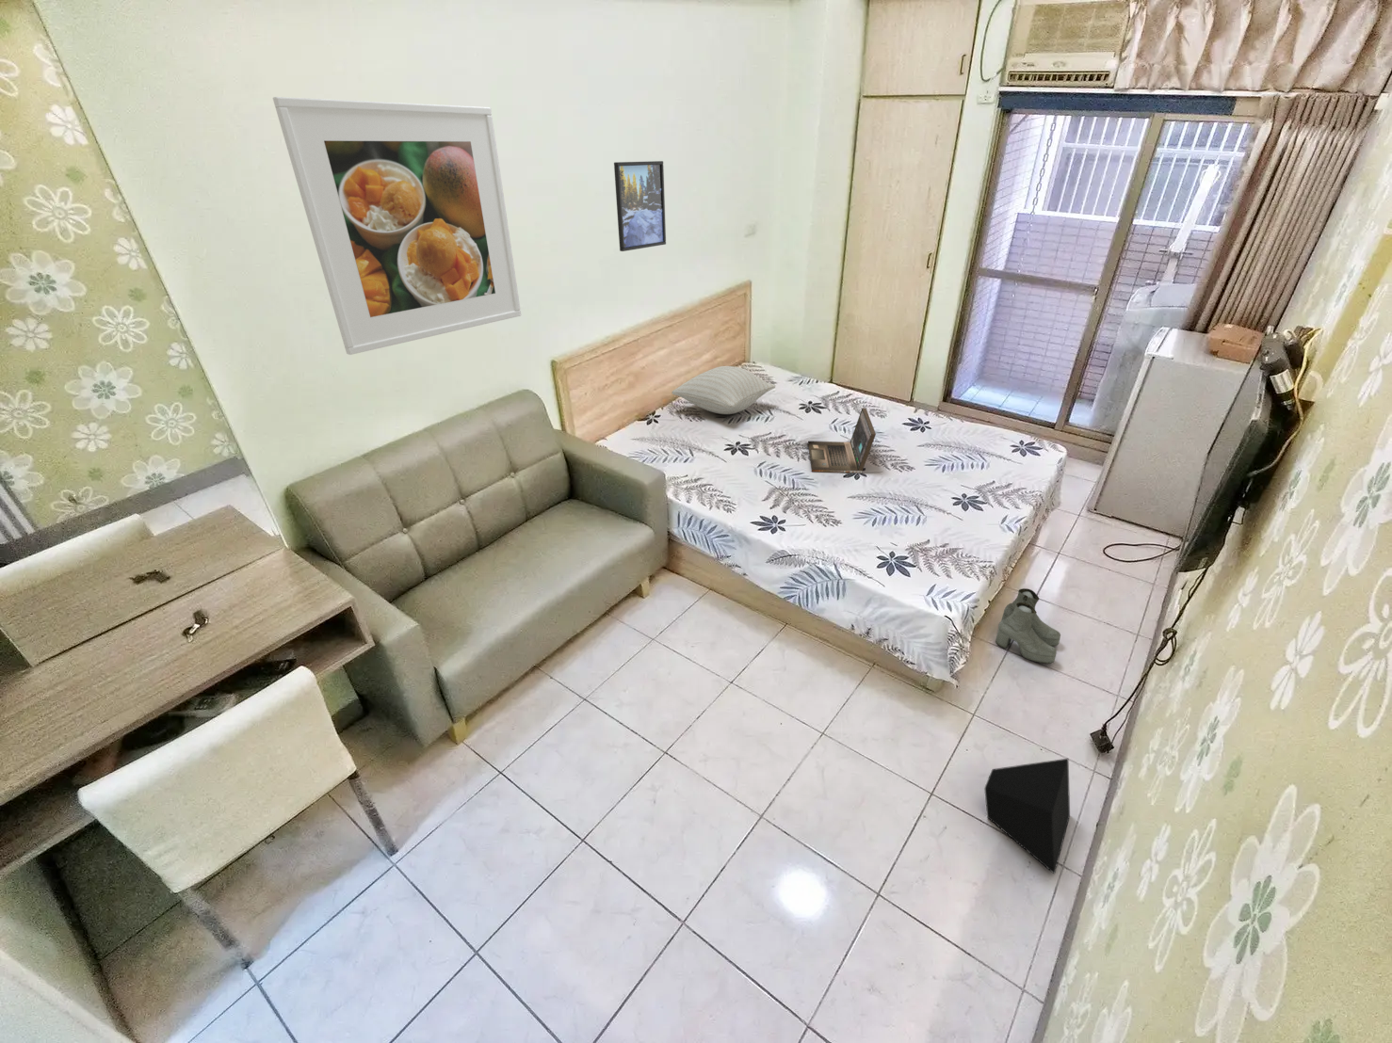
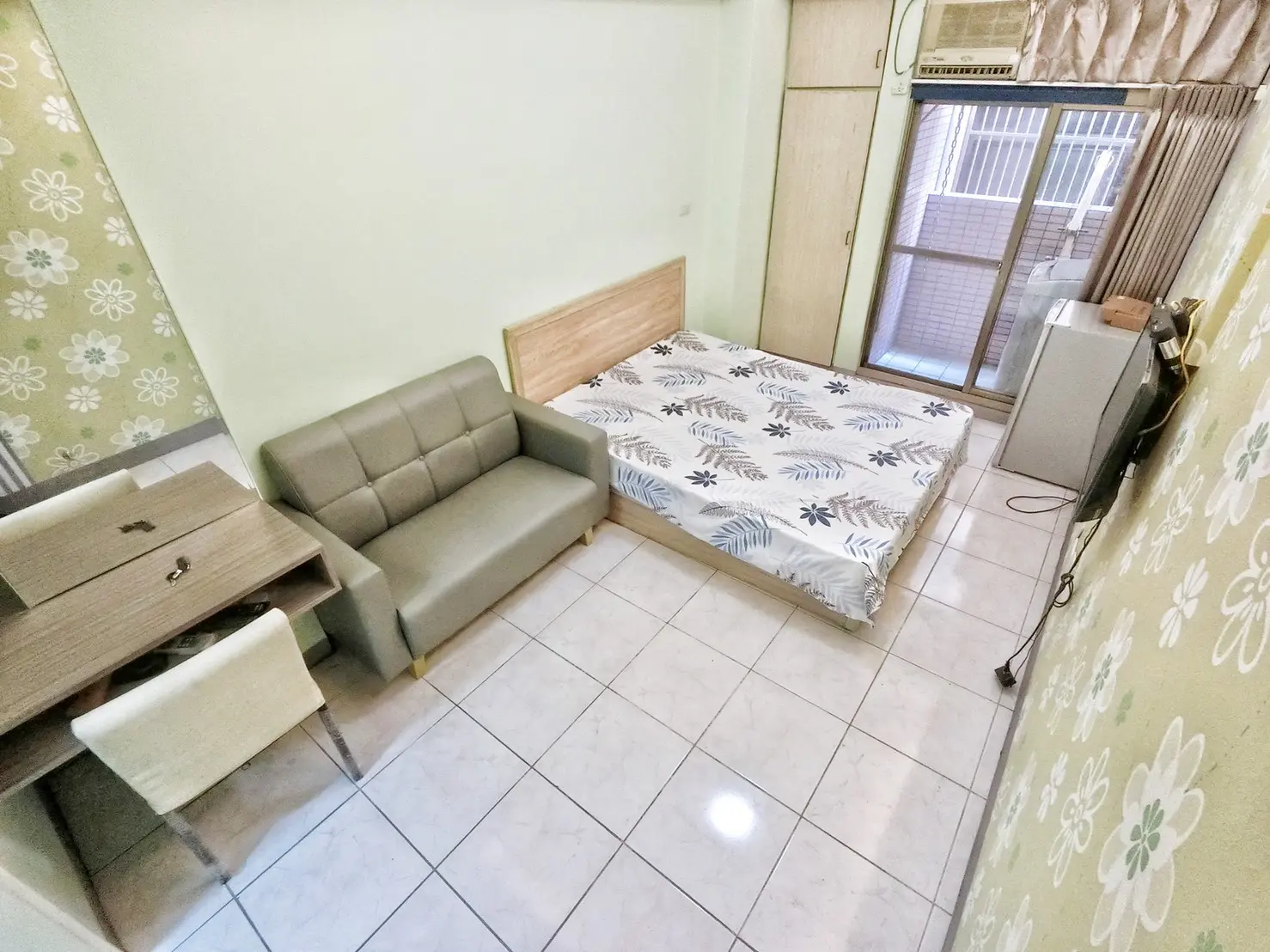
- laptop (840, 442)
- pillow (723, 389)
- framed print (641, 205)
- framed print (420, 227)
- boots (1031, 623)
- speaker (1028, 799)
